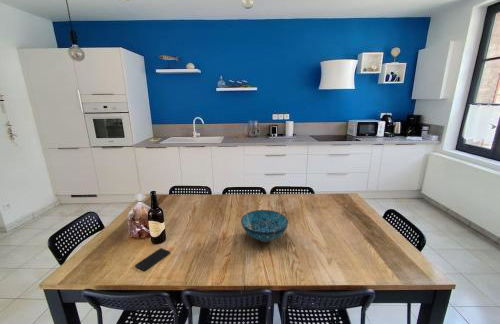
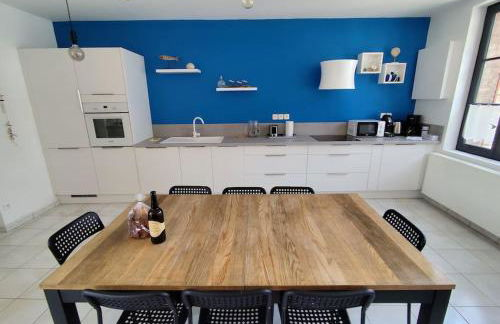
- smartphone (153, 258)
- decorative bowl (264, 228)
